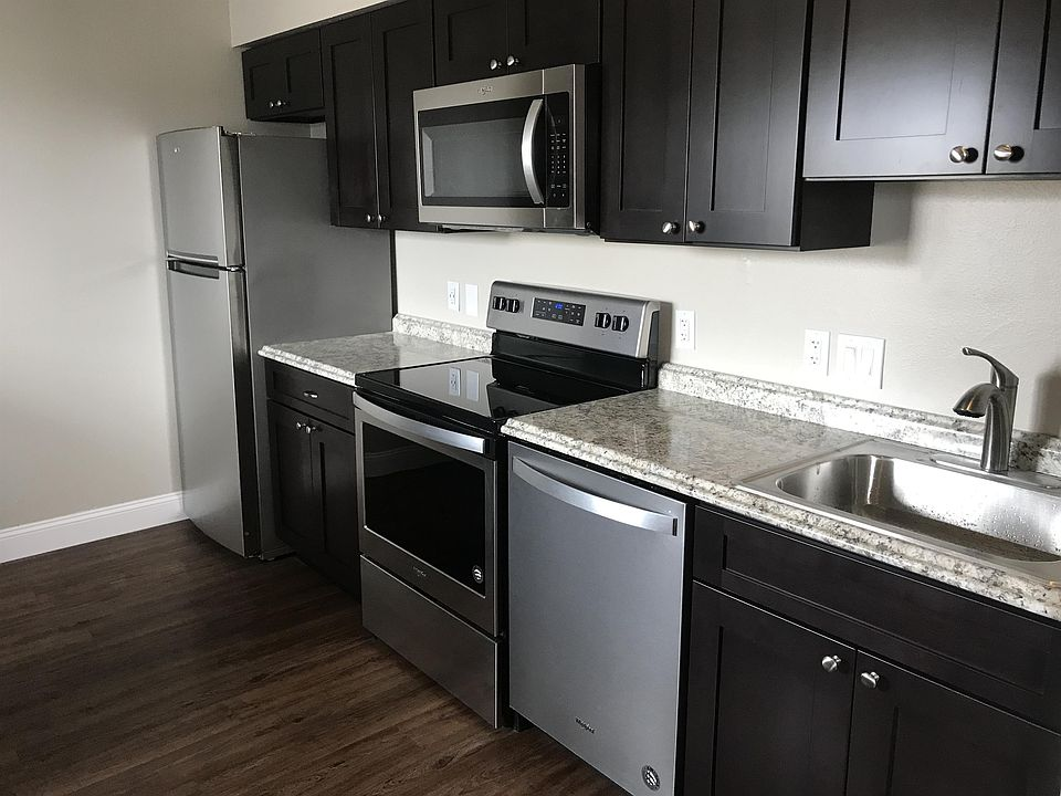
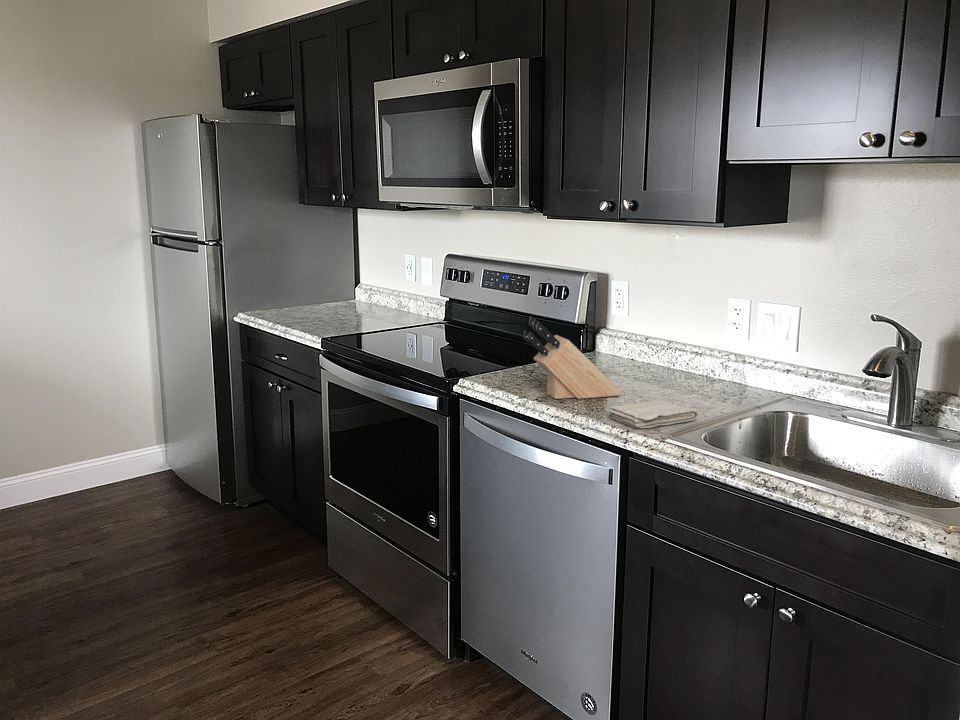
+ knife block (571, 356)
+ washcloth (651, 412)
